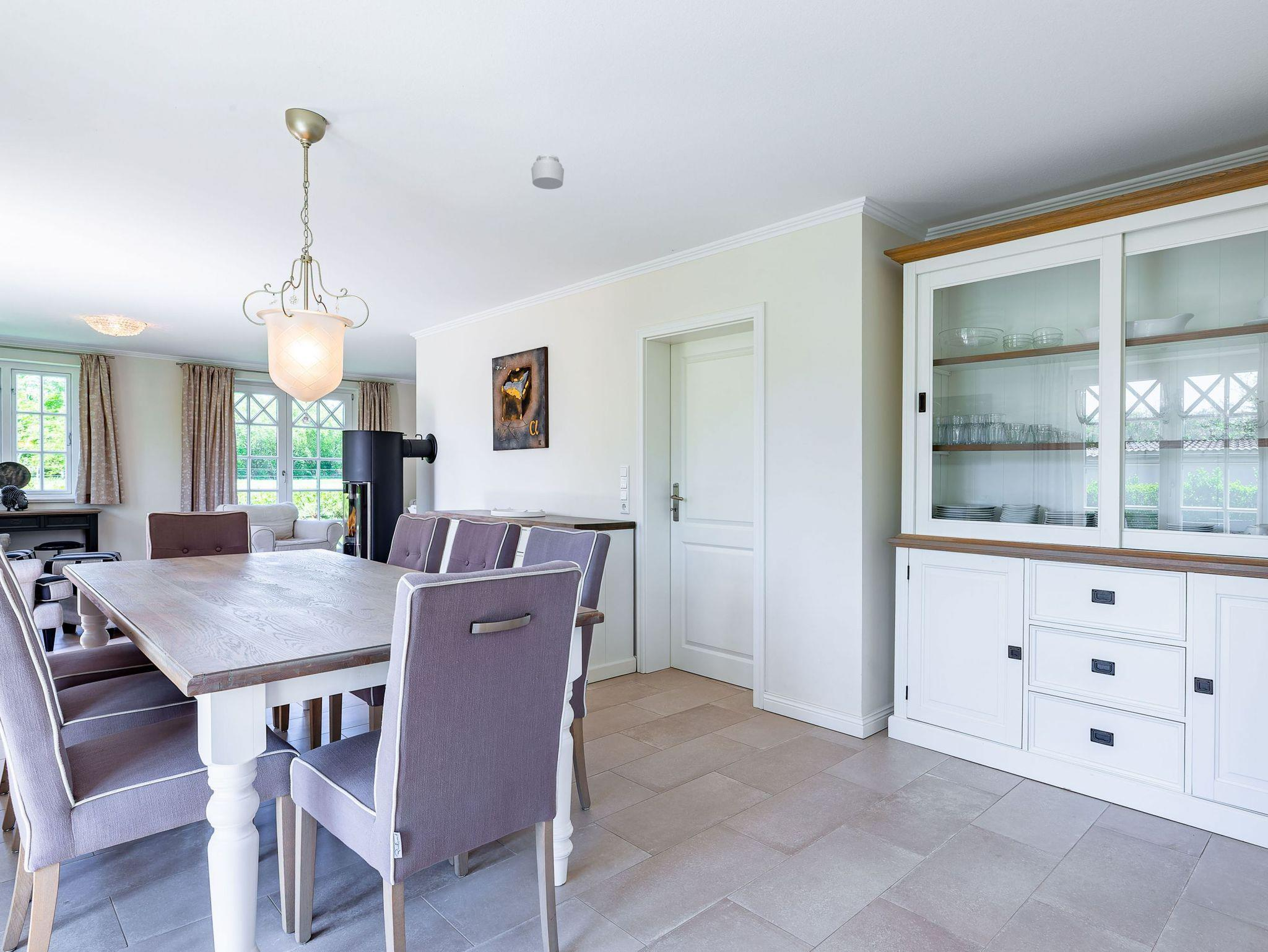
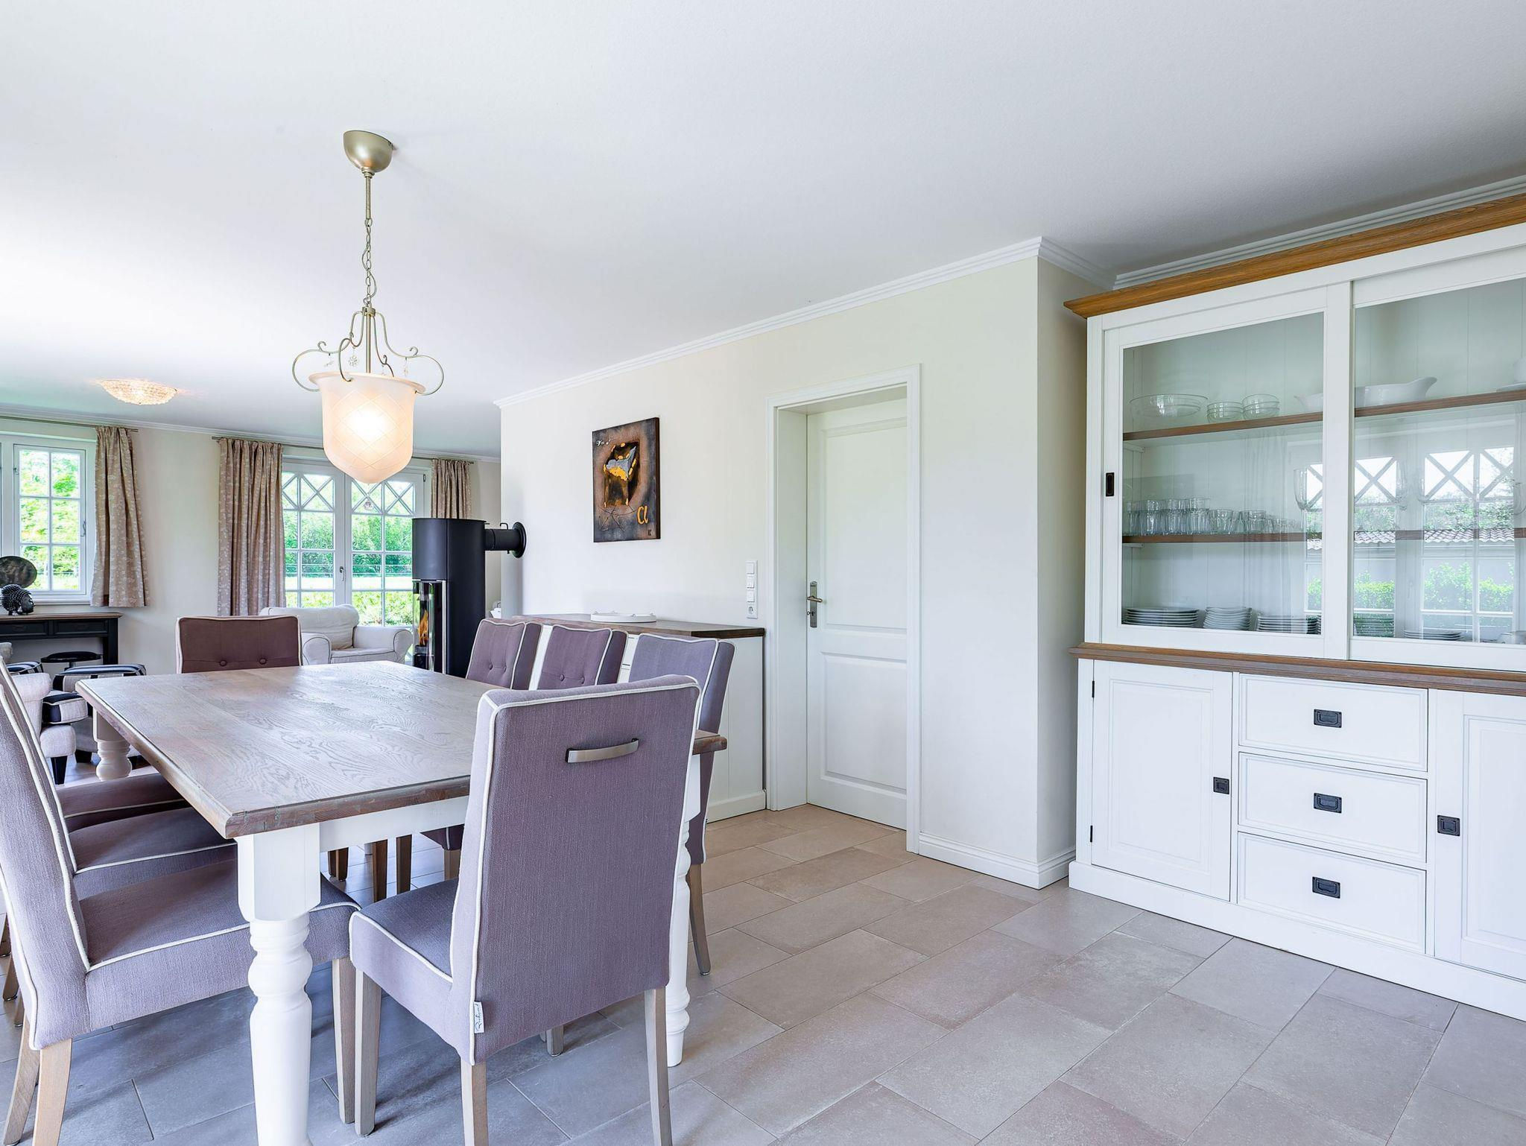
- smoke detector (547, 171)
